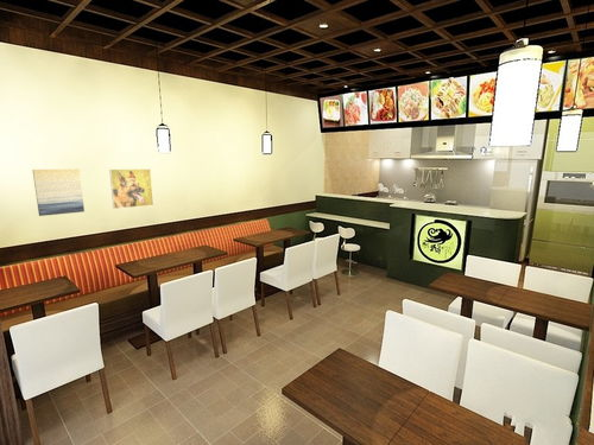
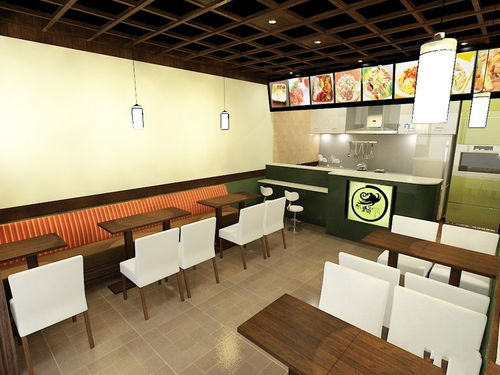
- wall art (59, 191)
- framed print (132, 187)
